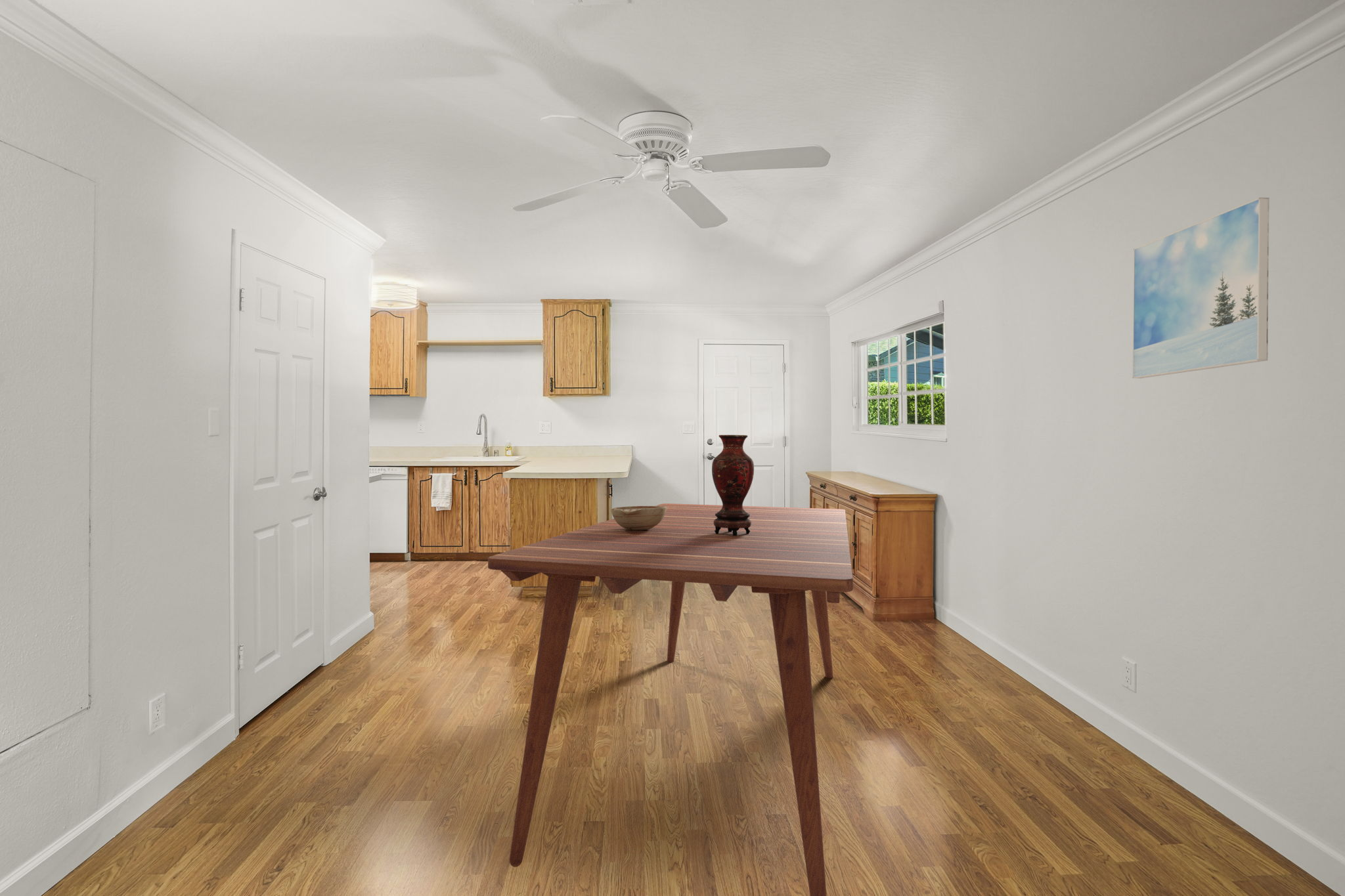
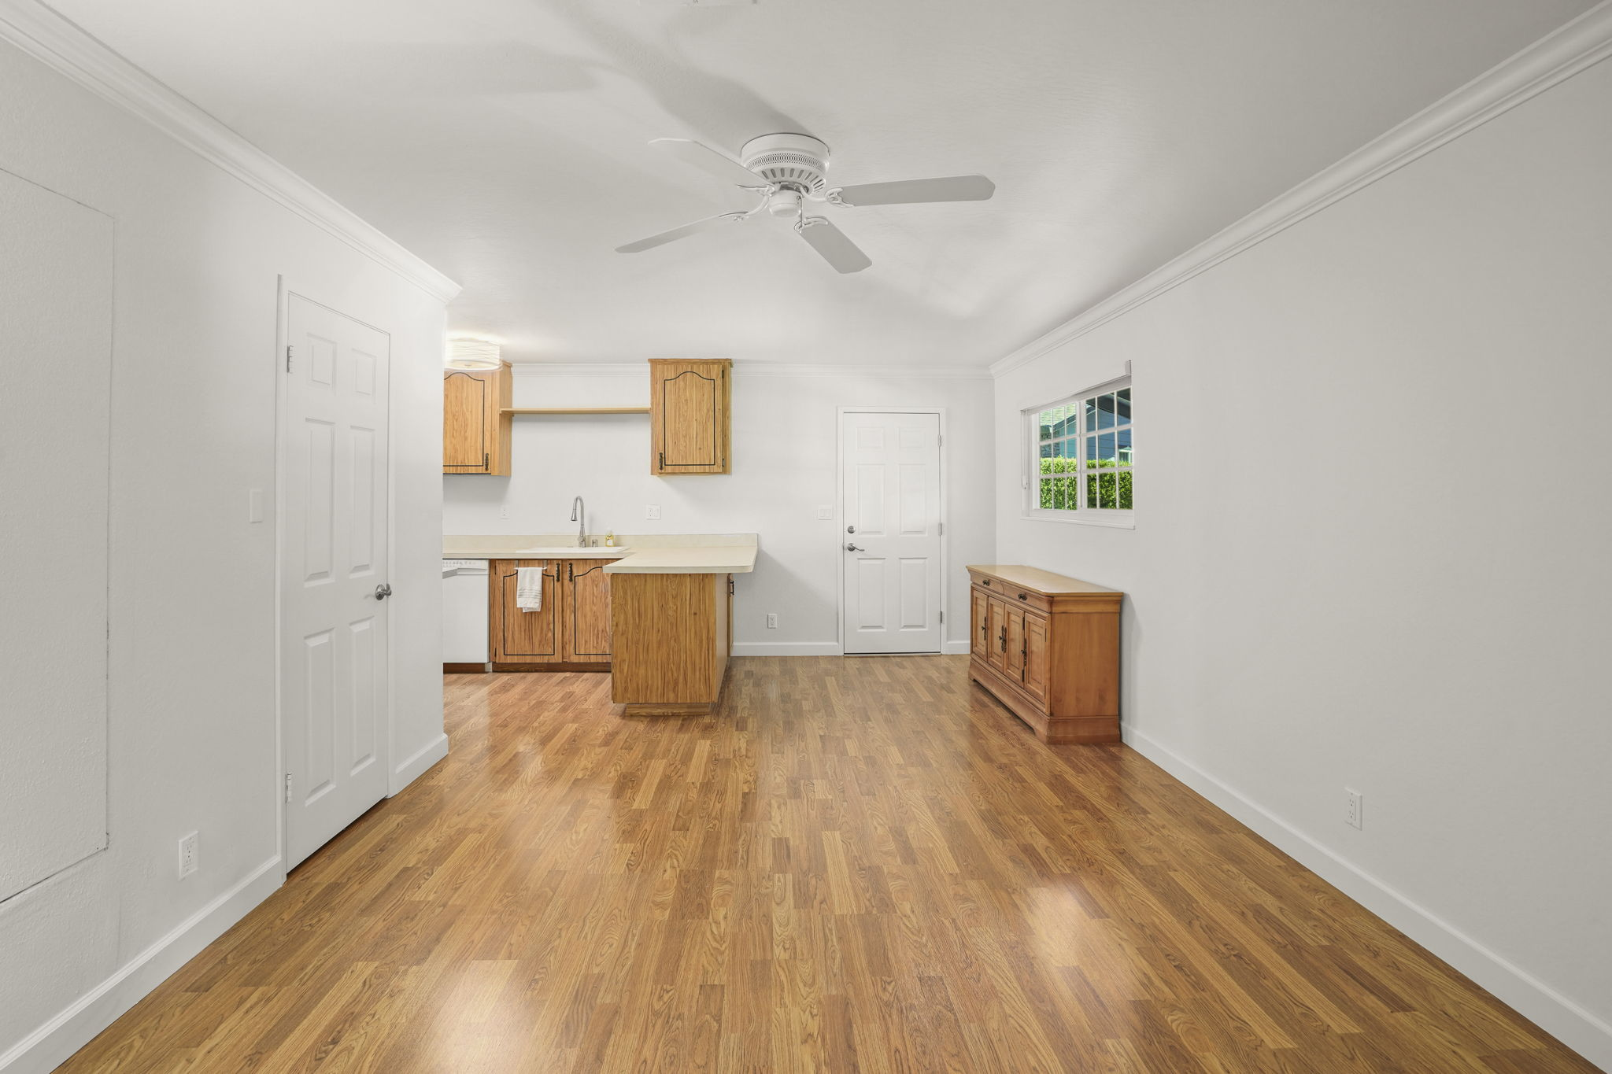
- decorative bowl (638, 517)
- vase (732, 484)
- dining table (720, 601)
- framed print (1193, 298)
